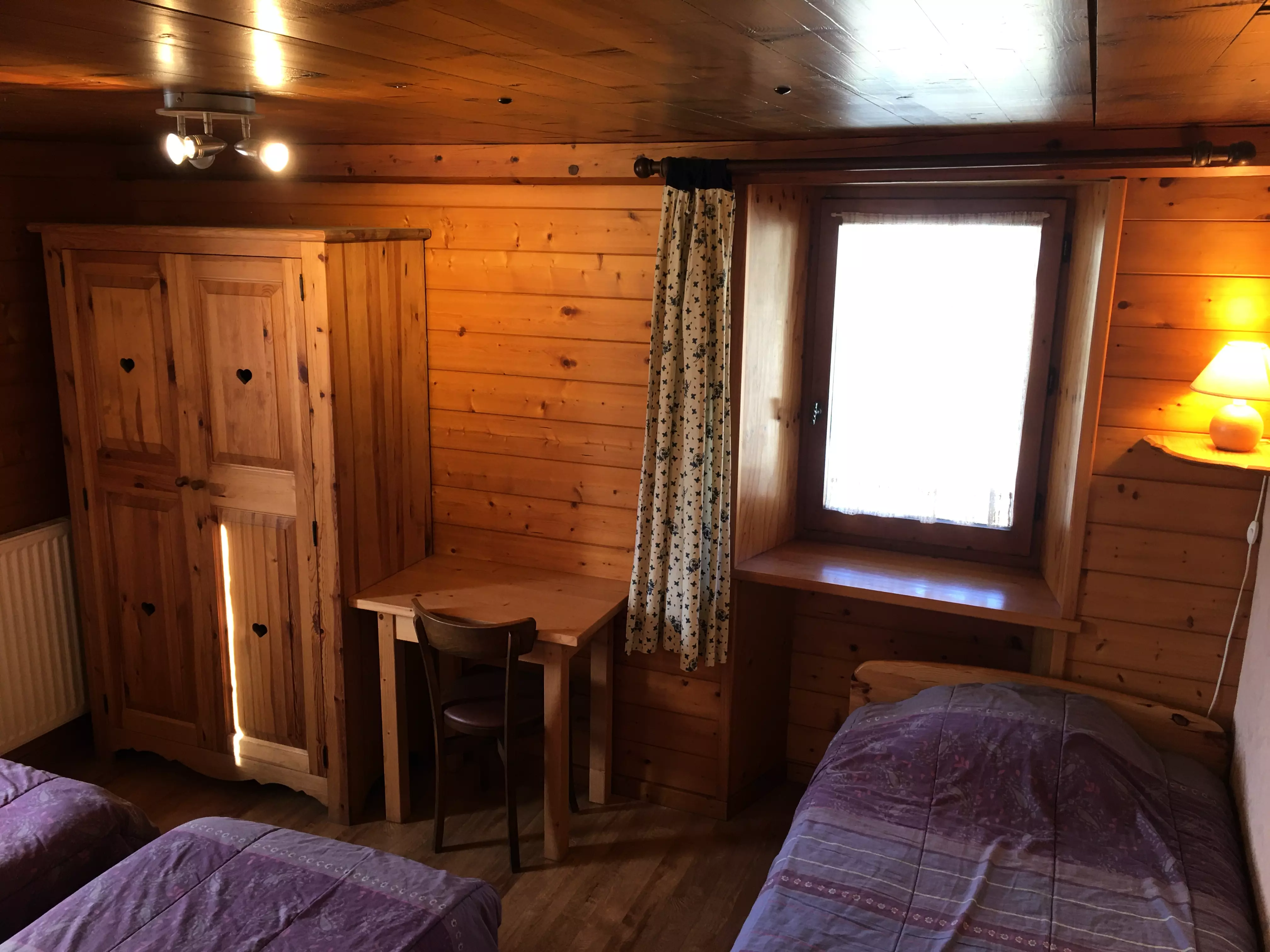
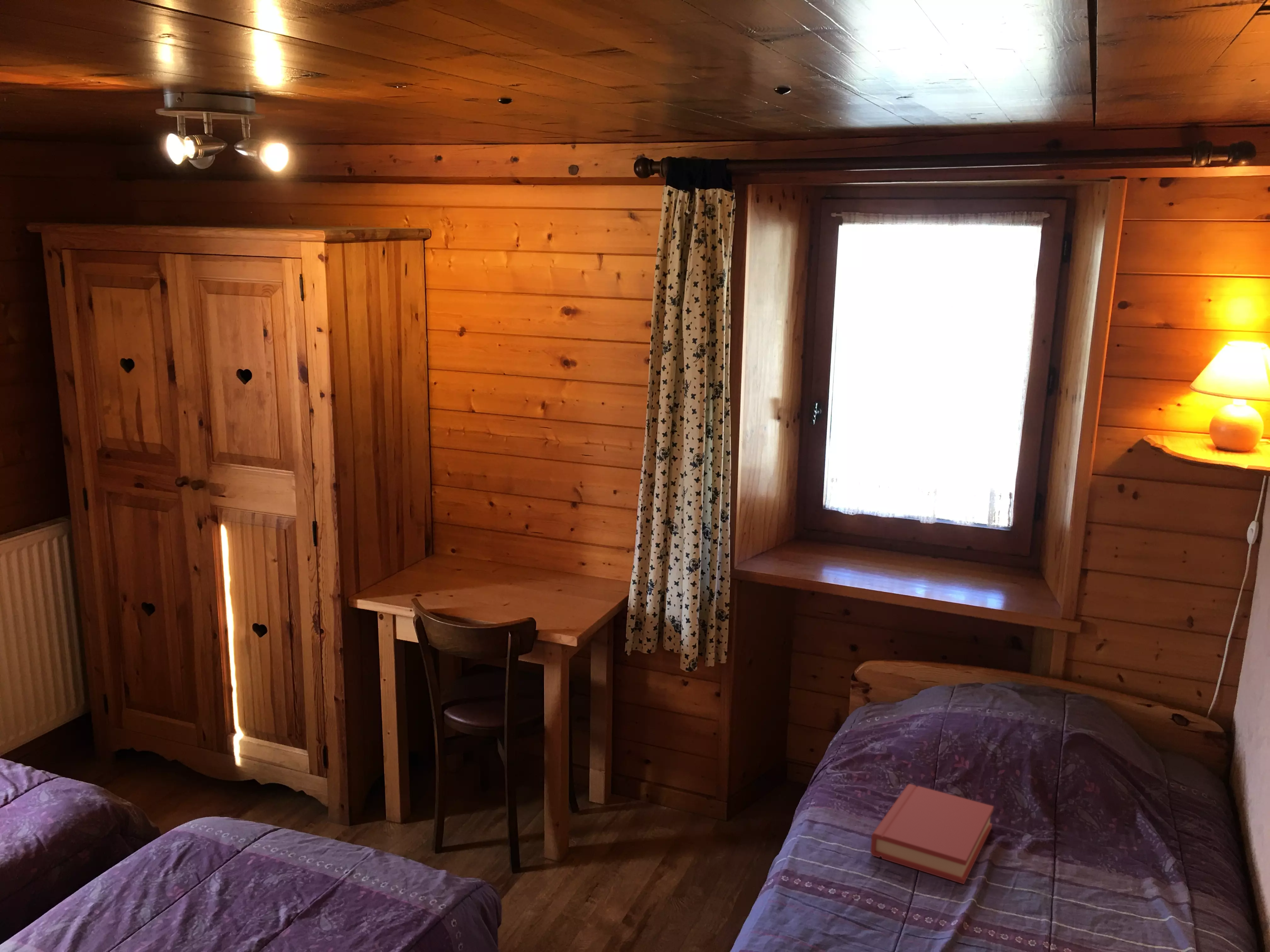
+ hardback book (934, 830)
